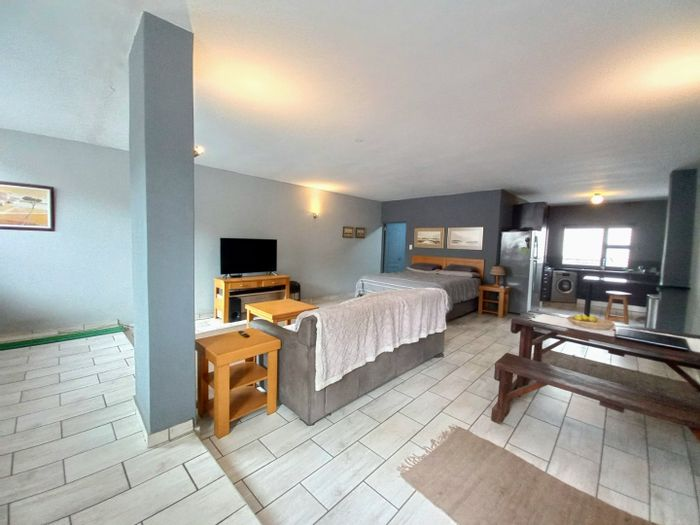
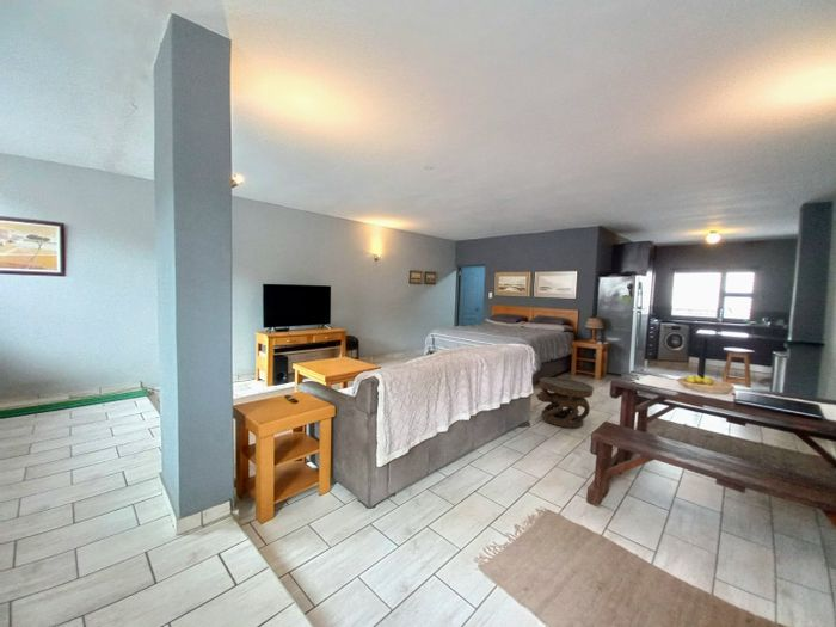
+ side table (563, 400)
